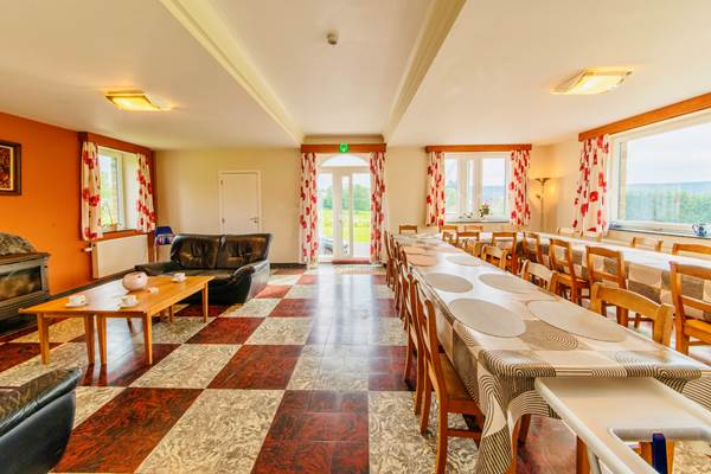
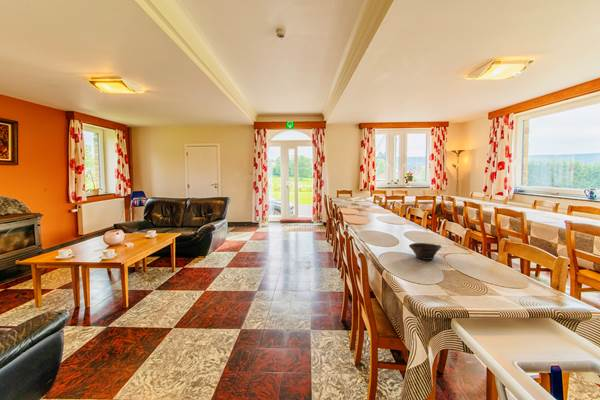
+ bowl (424, 251)
